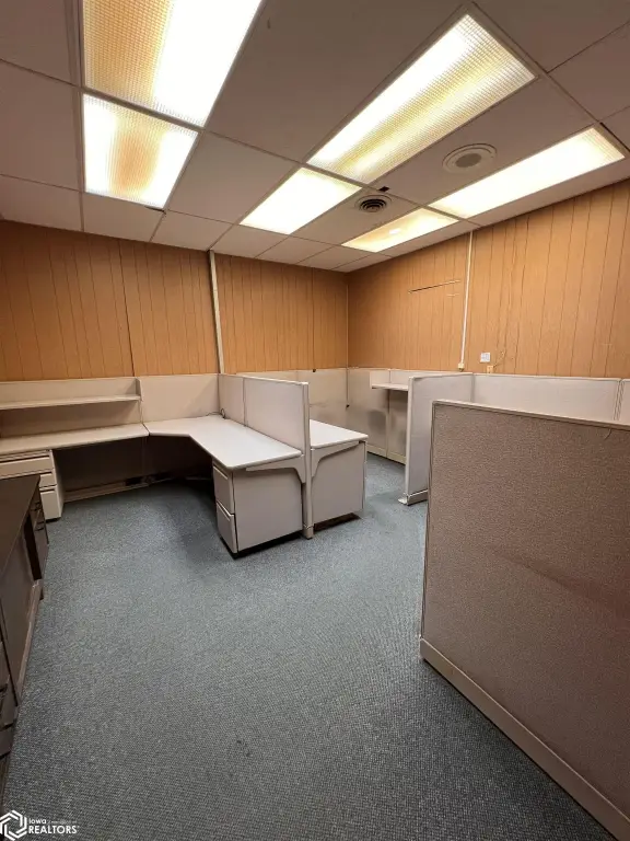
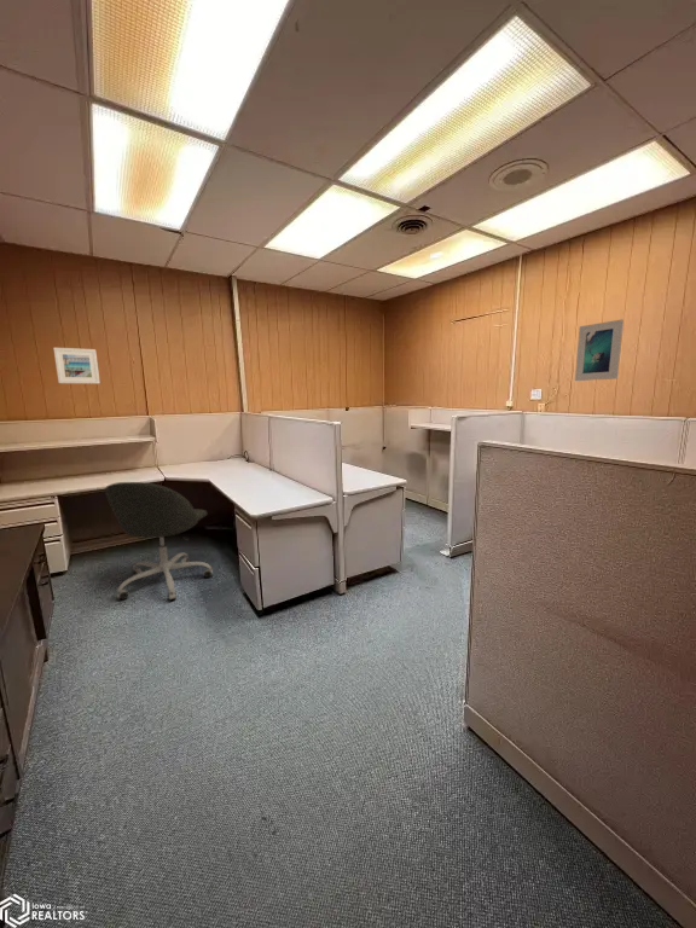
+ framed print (77, 366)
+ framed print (597, 352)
+ office chair (161, 528)
